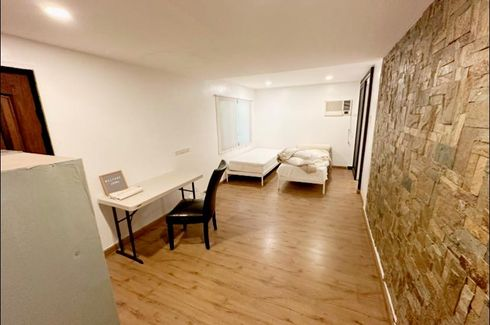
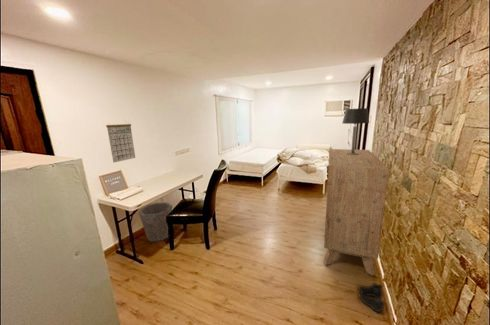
+ dresser (348, 201)
+ calendar (121, 138)
+ boots (372, 295)
+ waste bin (157, 222)
+ table lamp (354, 131)
